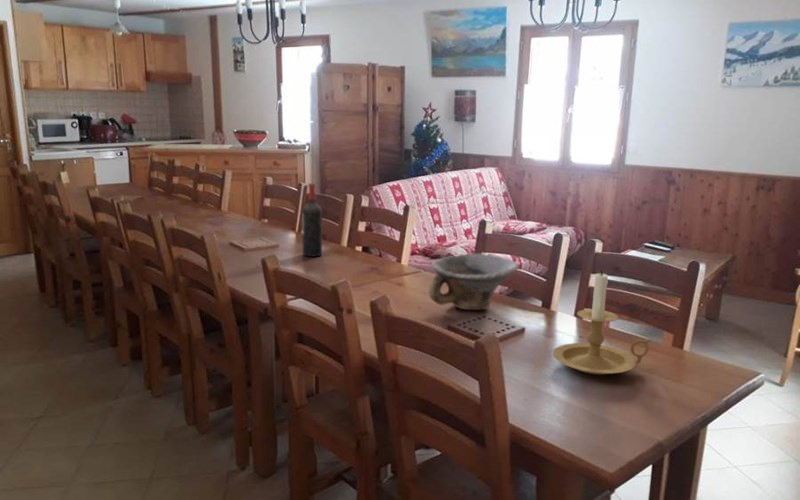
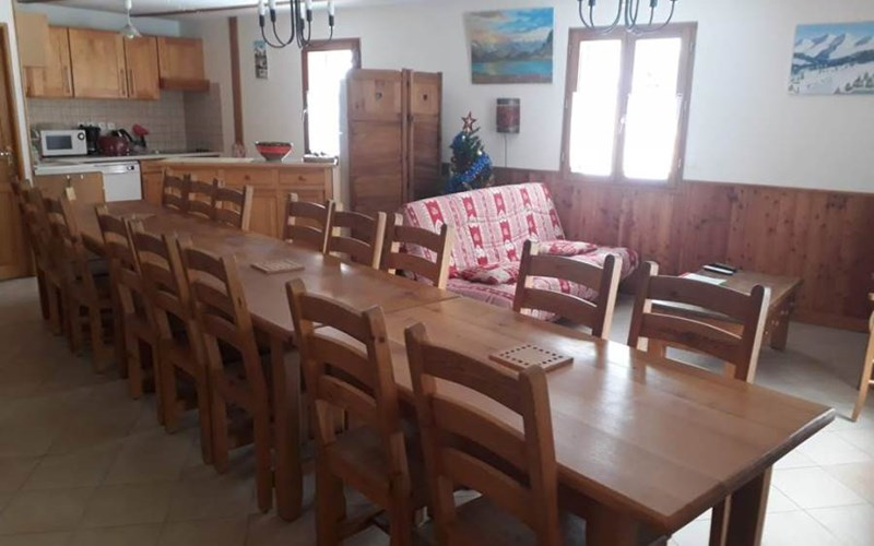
- bowl (472, 284)
- wine bottle (312, 219)
- candle holder (597, 319)
